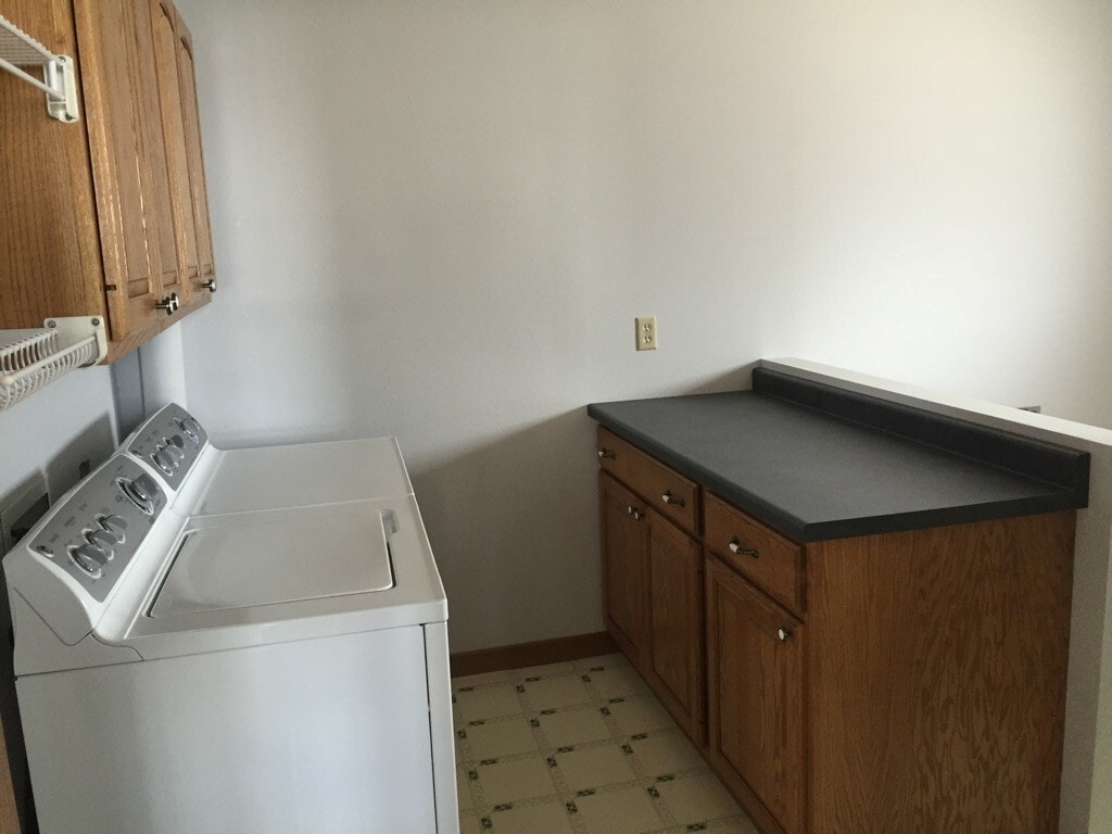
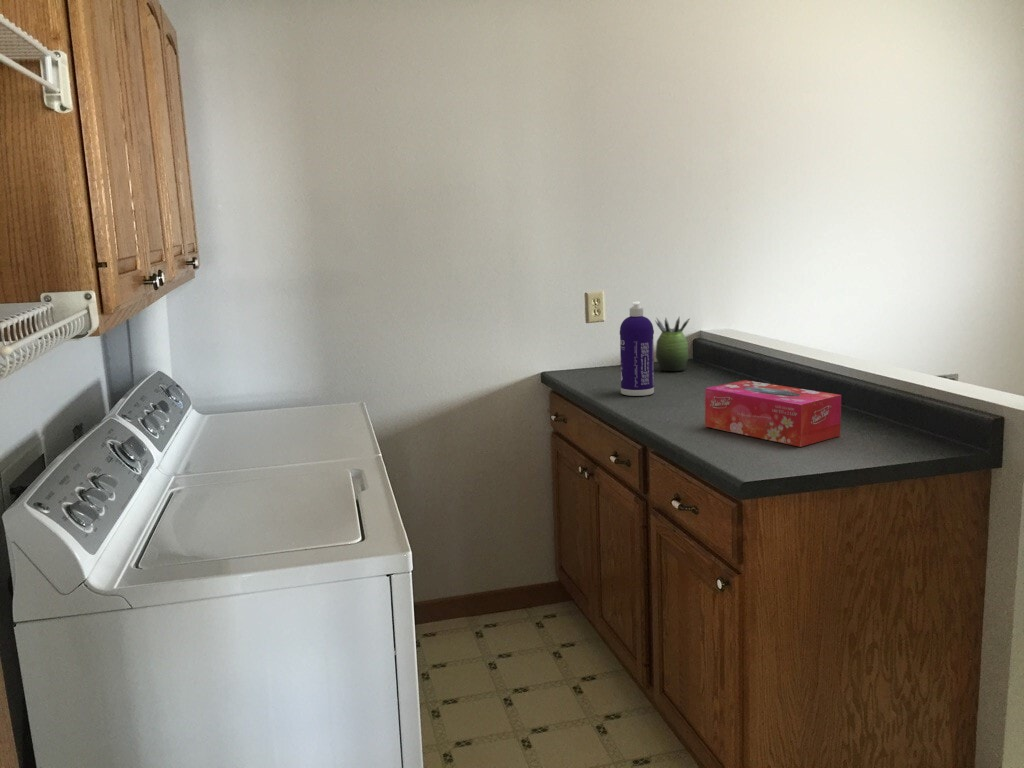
+ tissue box (770, 411)
+ spray bottle (636, 347)
+ succulent plant (672, 343)
